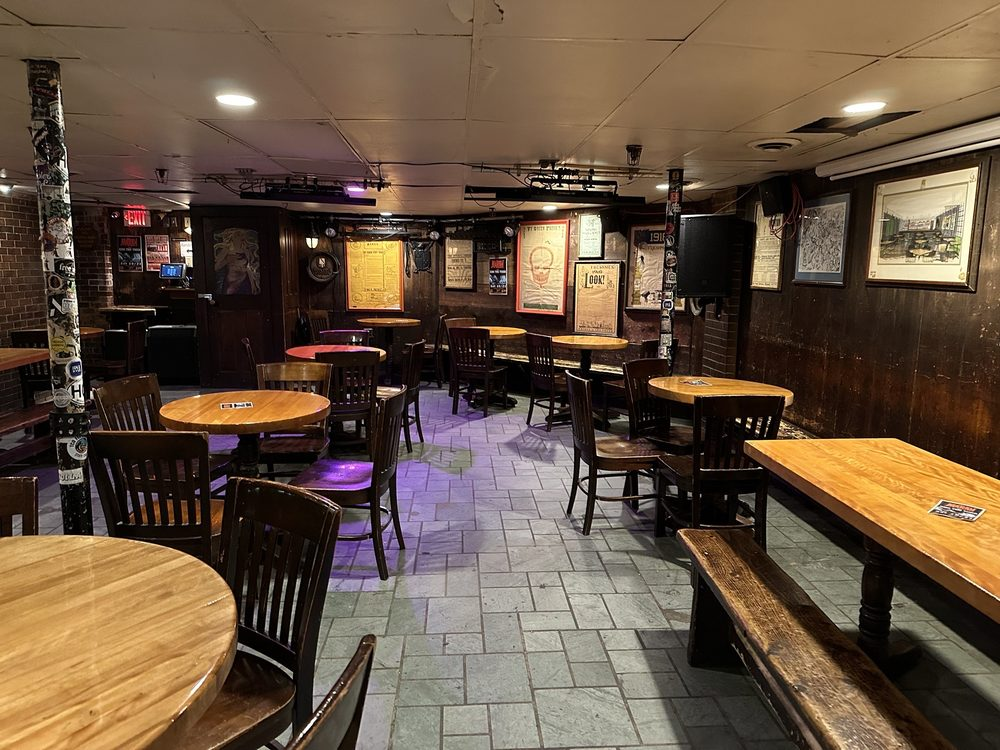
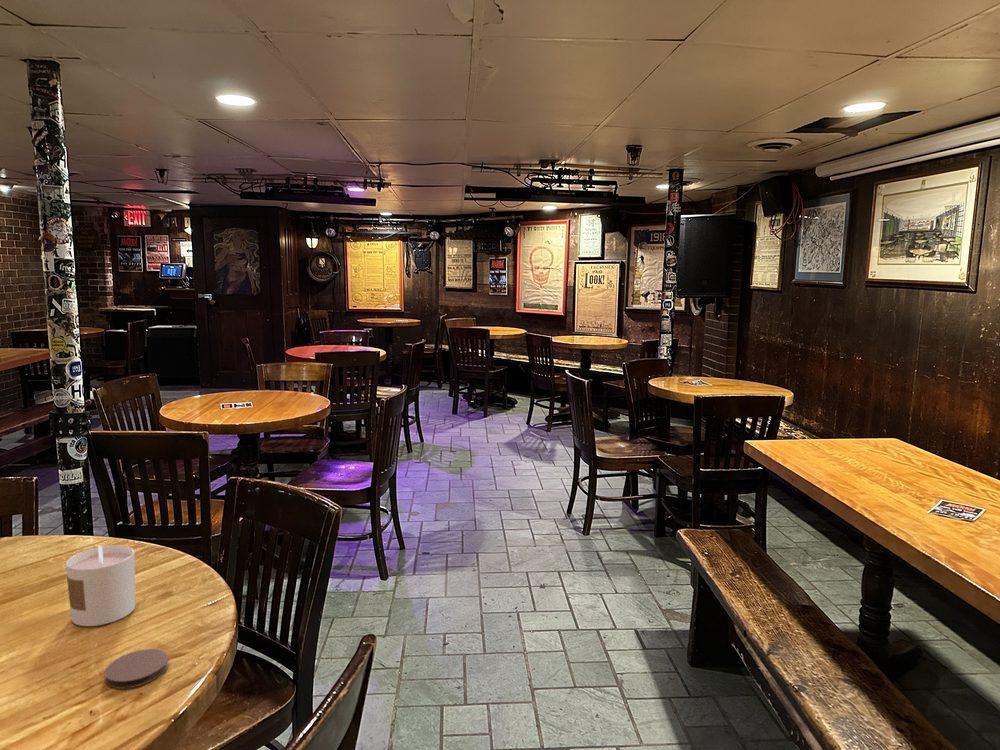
+ candle (102, 579)
+ coaster (137, 667)
